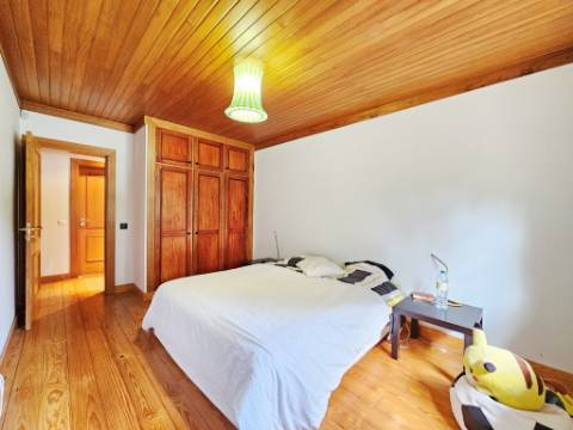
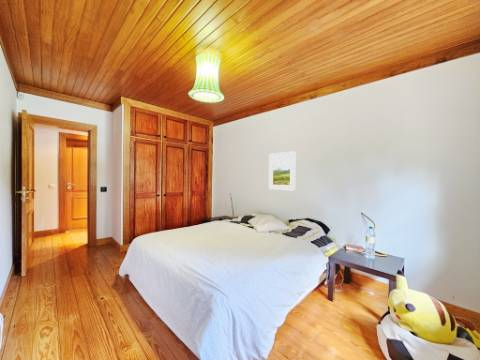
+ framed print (281, 171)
